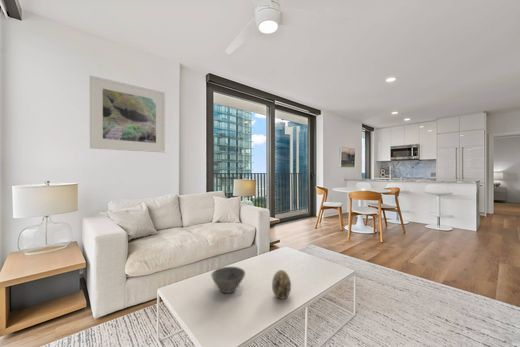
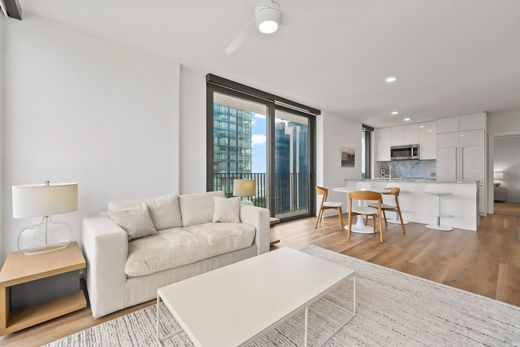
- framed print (131, 117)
- bowl (228, 280)
- decorative egg (281, 283)
